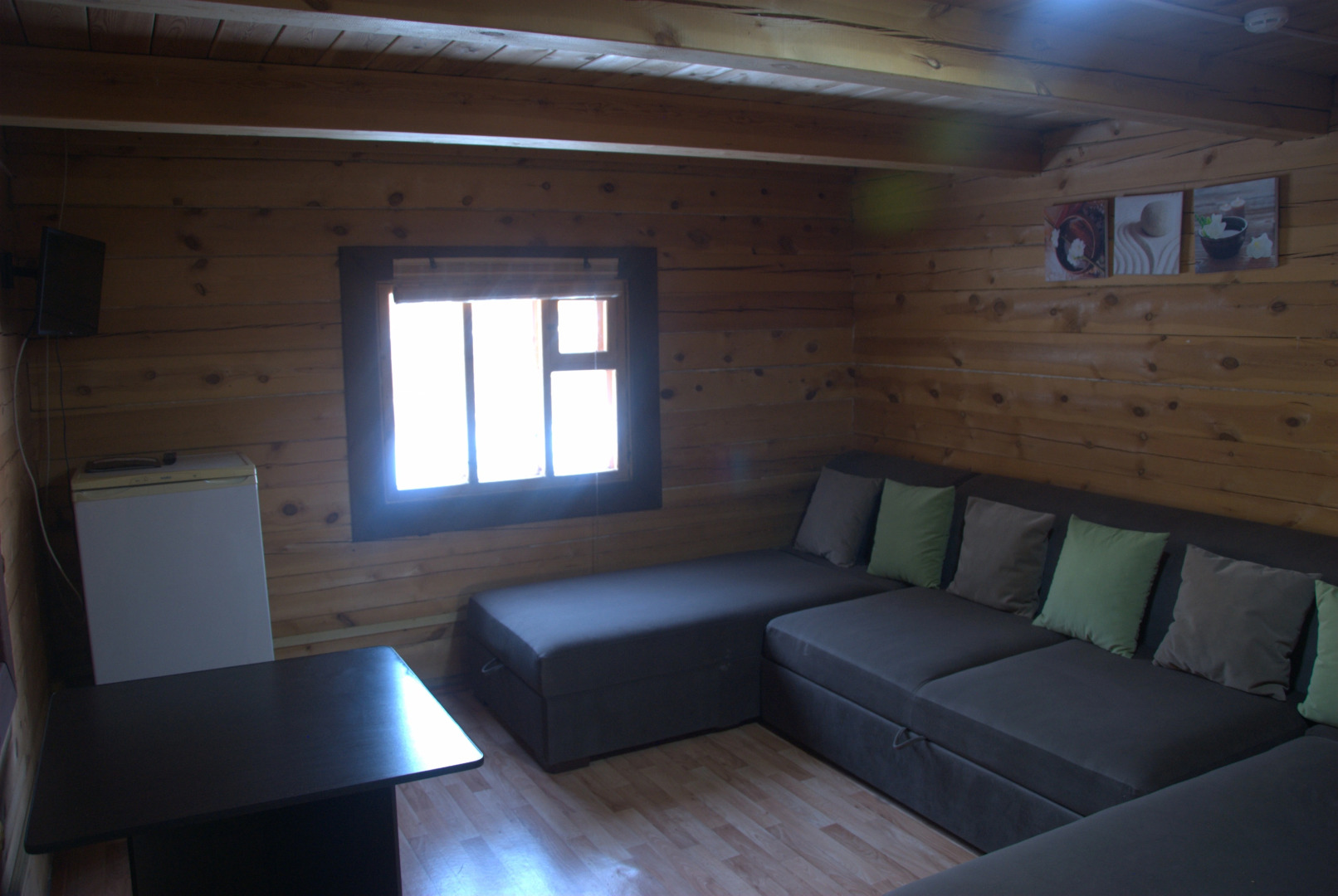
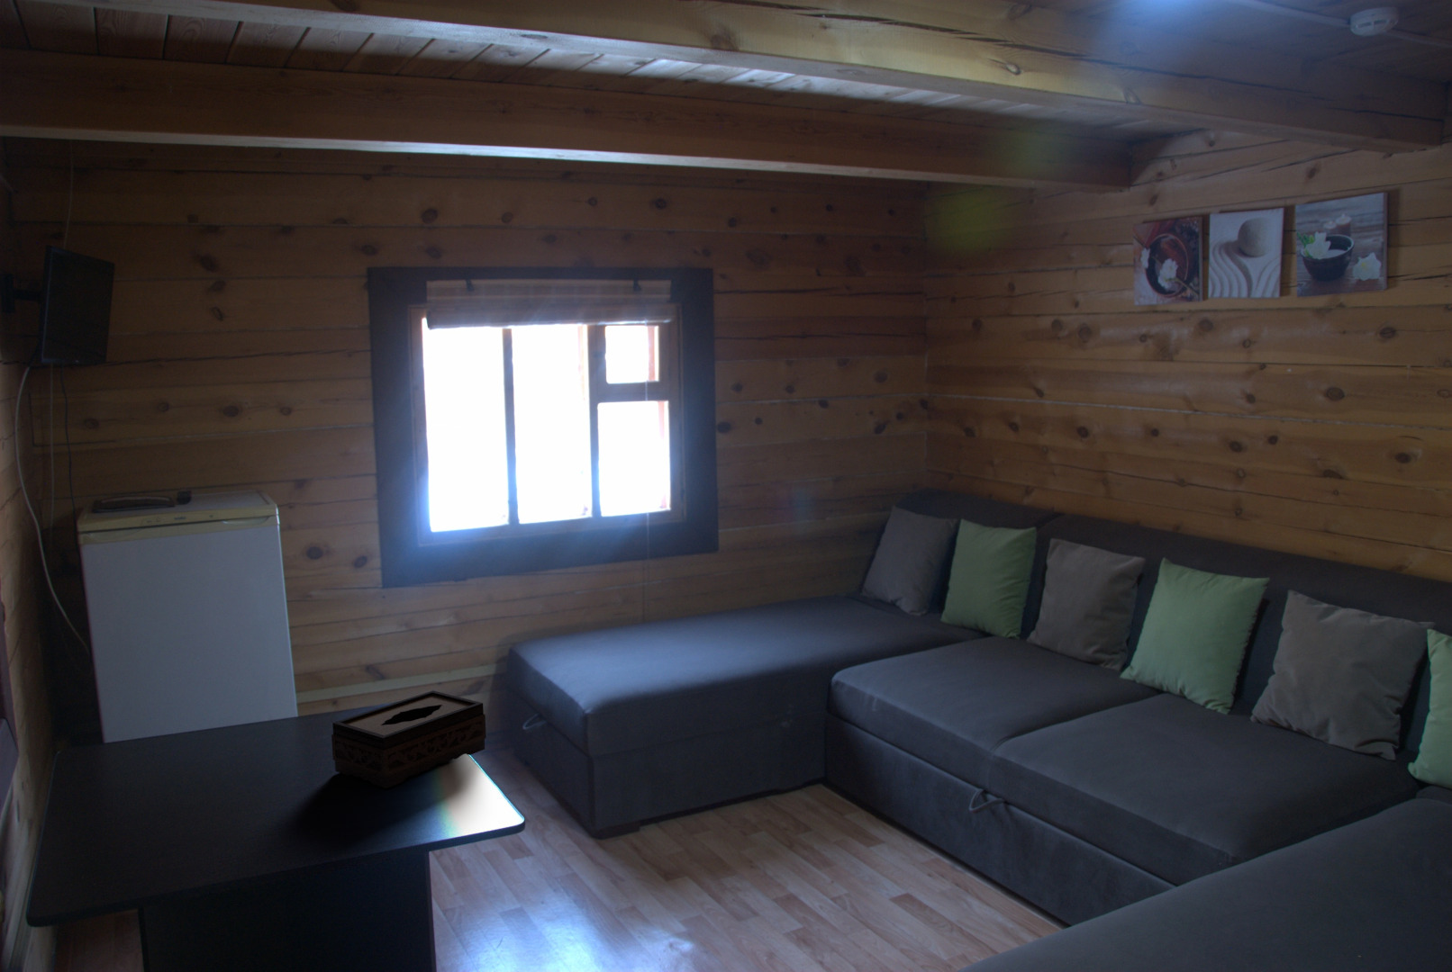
+ tissue box (410, 737)
